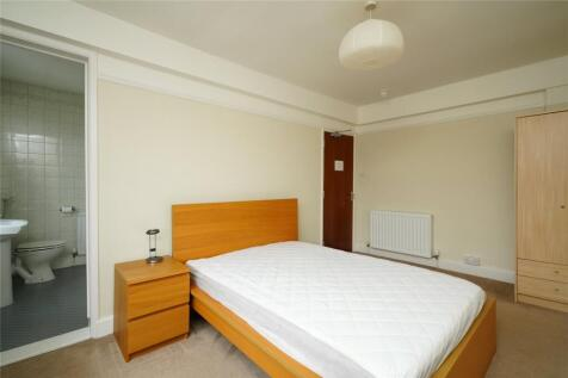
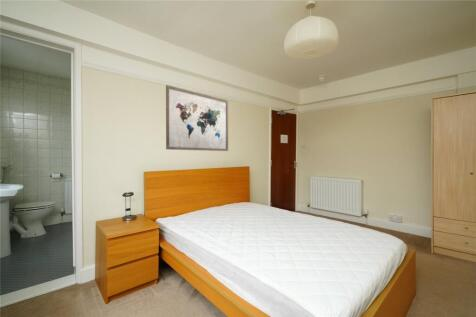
+ wall art (200, 122)
